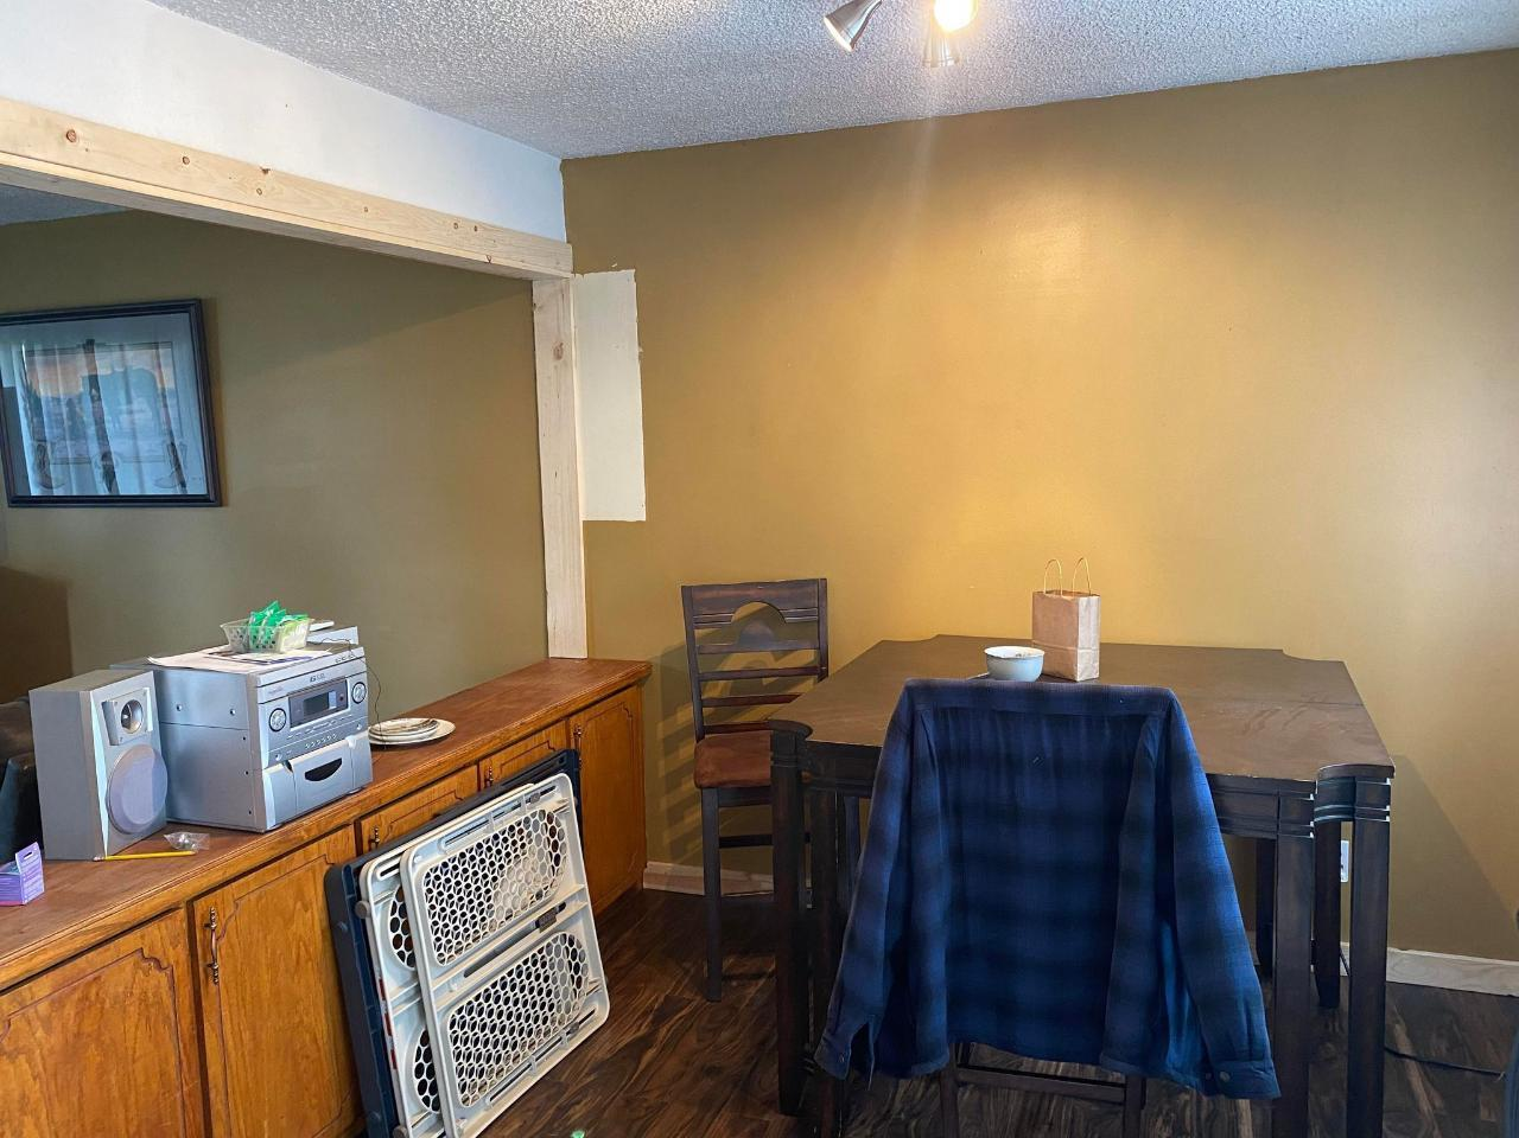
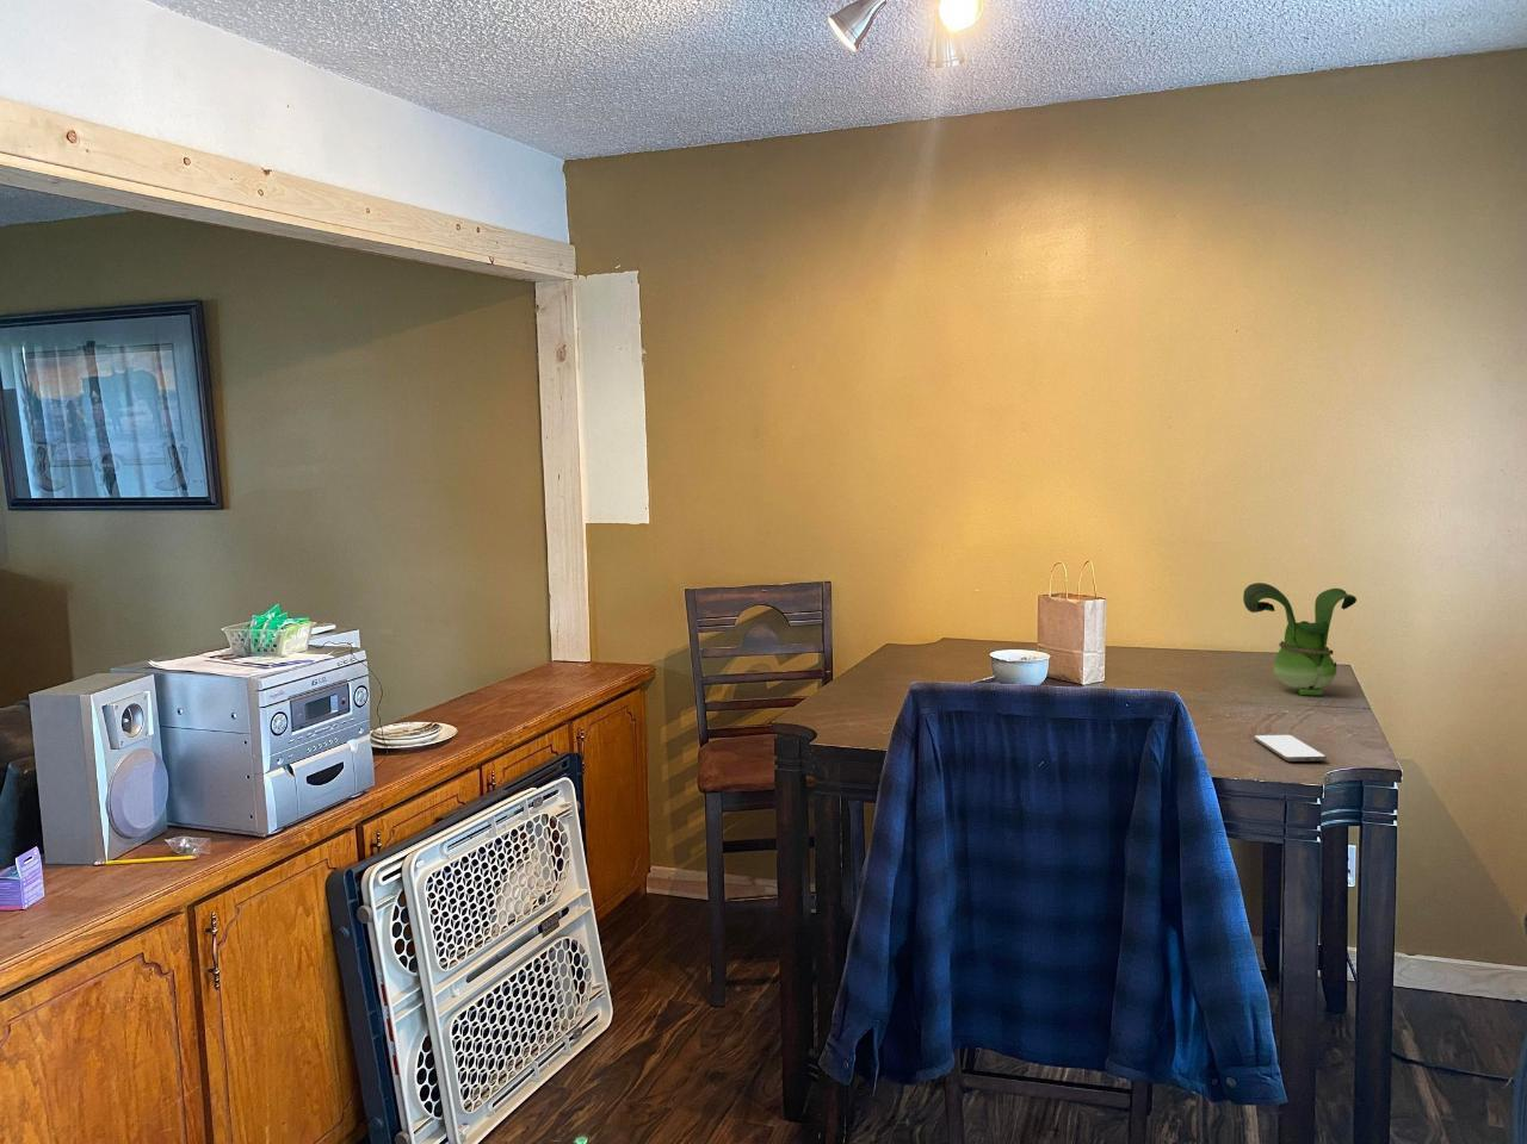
+ smartphone (1289, 747)
+ toy figurine (1297, 638)
